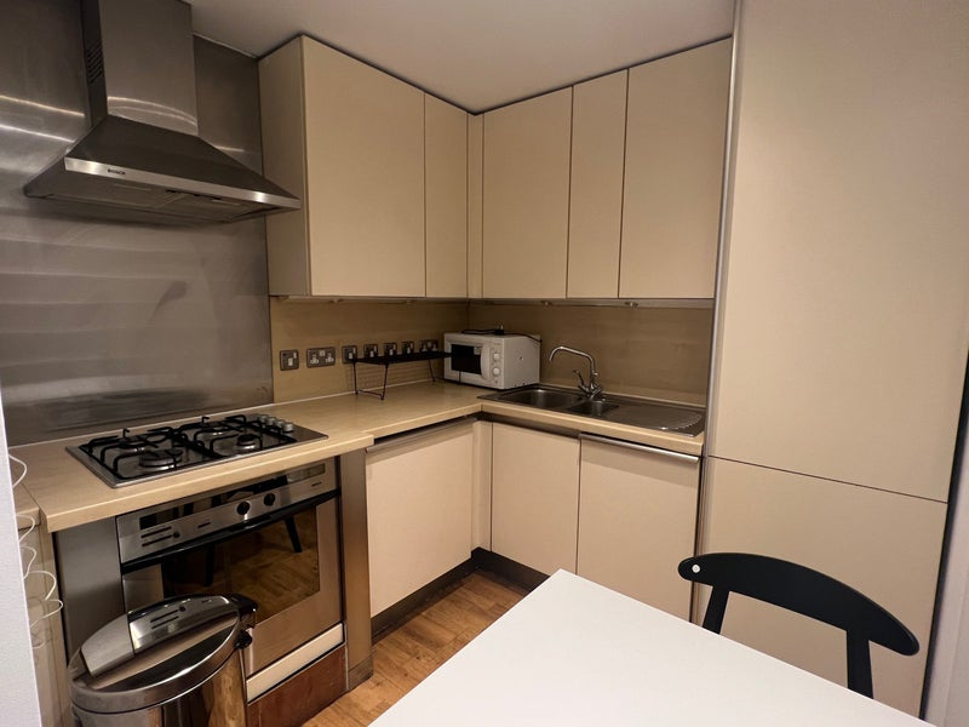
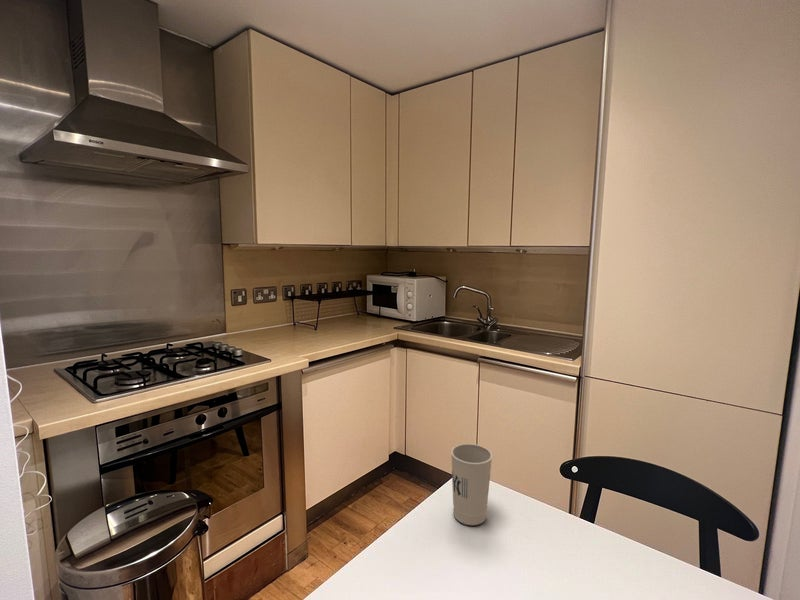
+ cup (470, 484)
